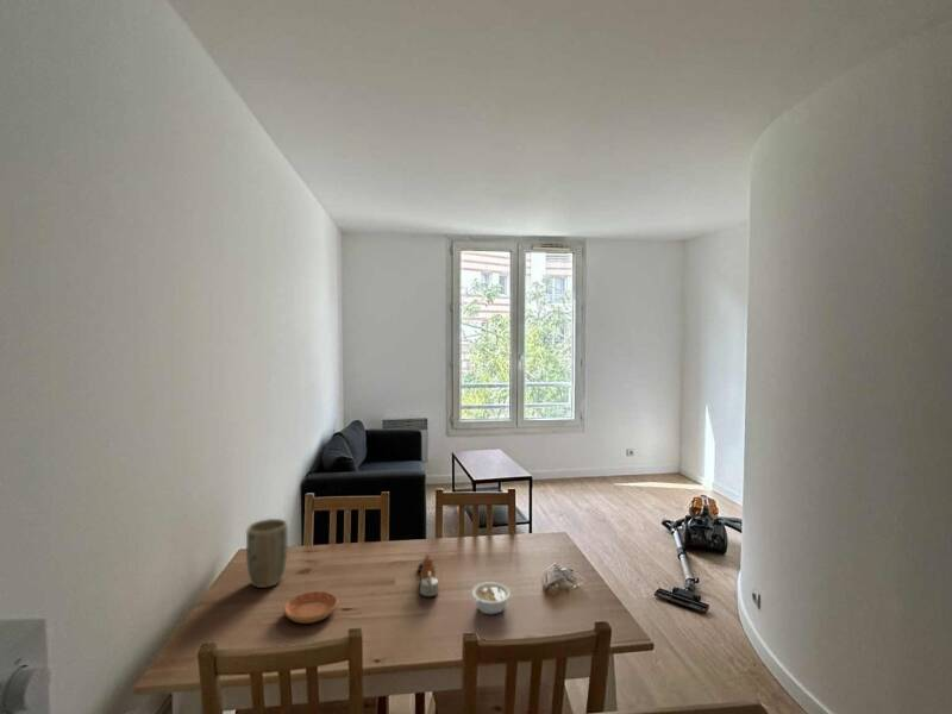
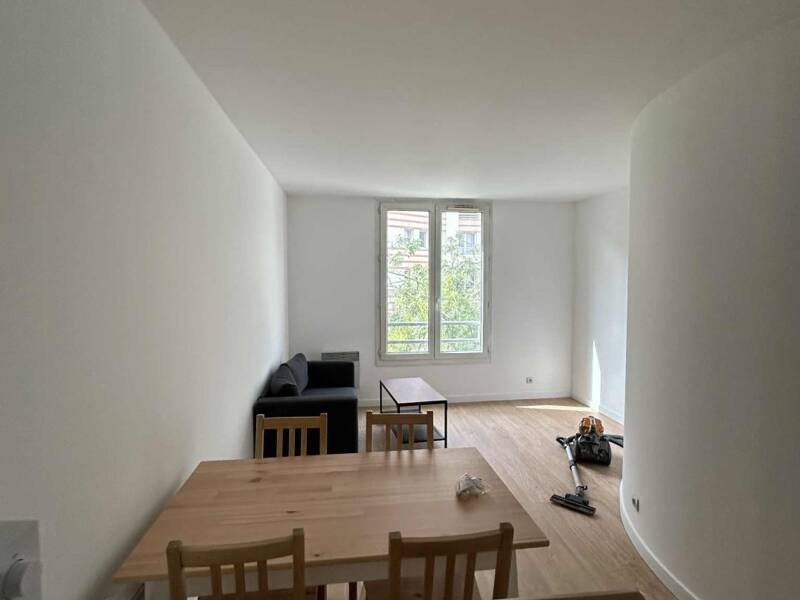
- plant pot (267, 552)
- teapot (427, 568)
- legume (490, 599)
- saucer (311, 607)
